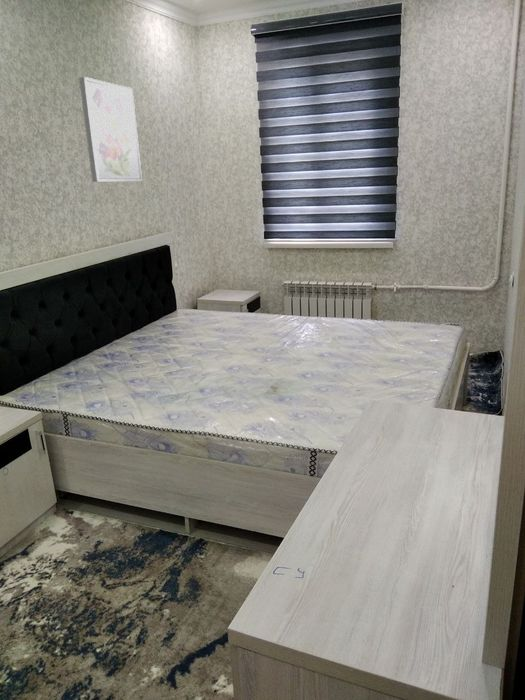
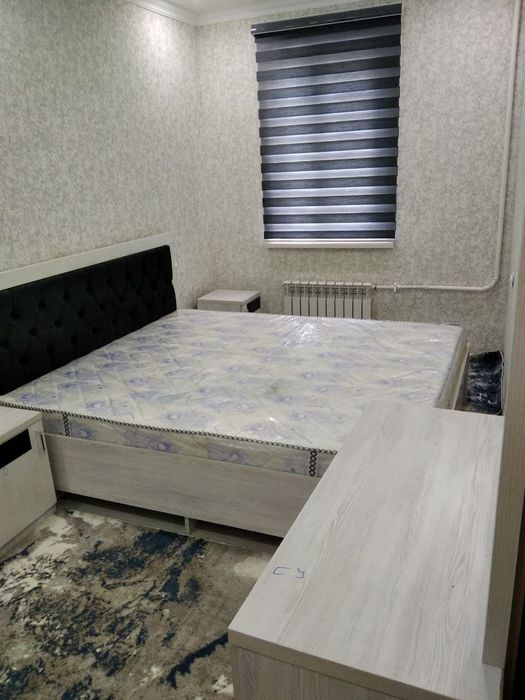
- wall art (113, 133)
